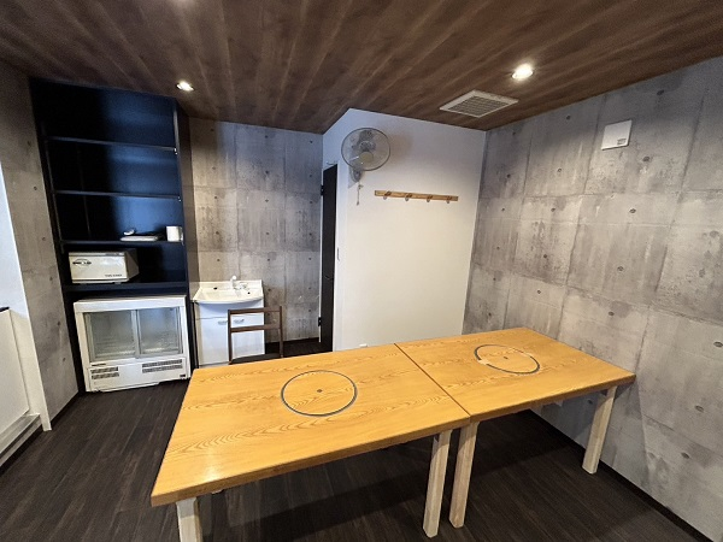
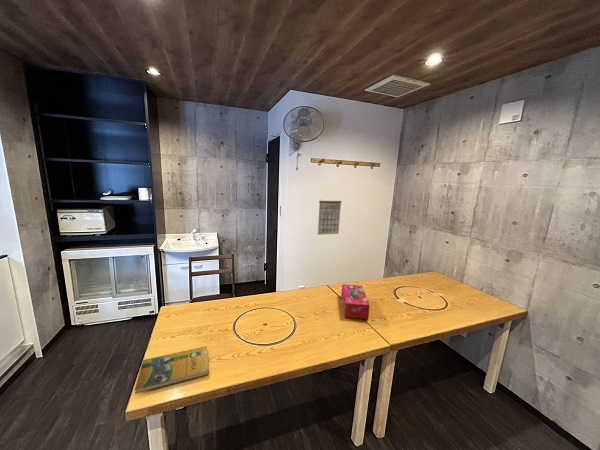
+ tissue box (354, 300)
+ booklet (175, 366)
+ calendar (329, 213)
